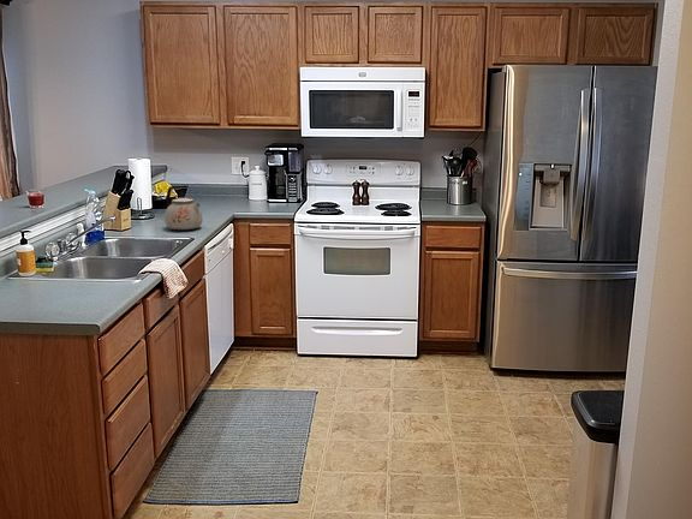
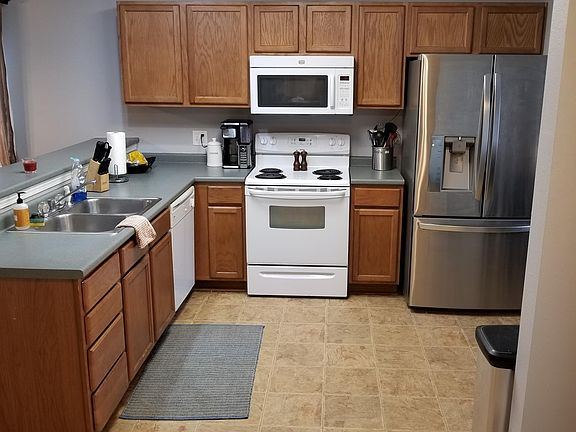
- kettle (183, 207)
